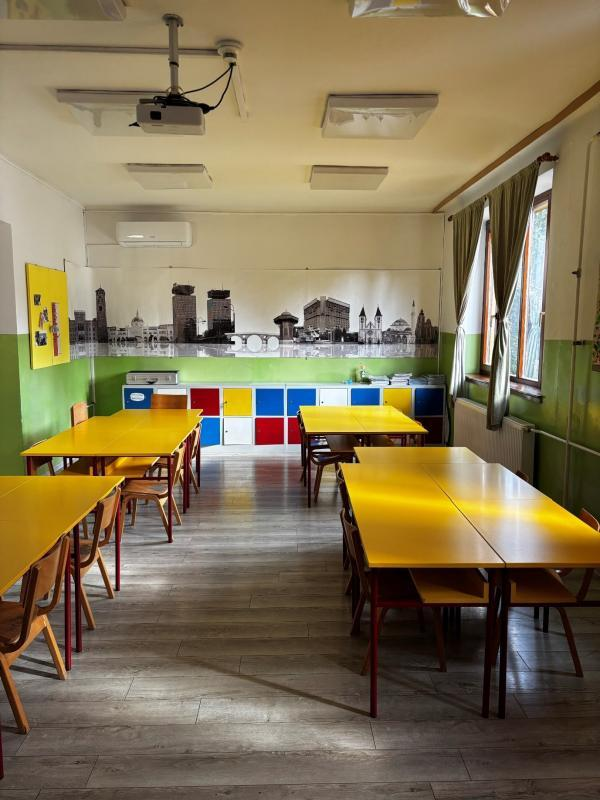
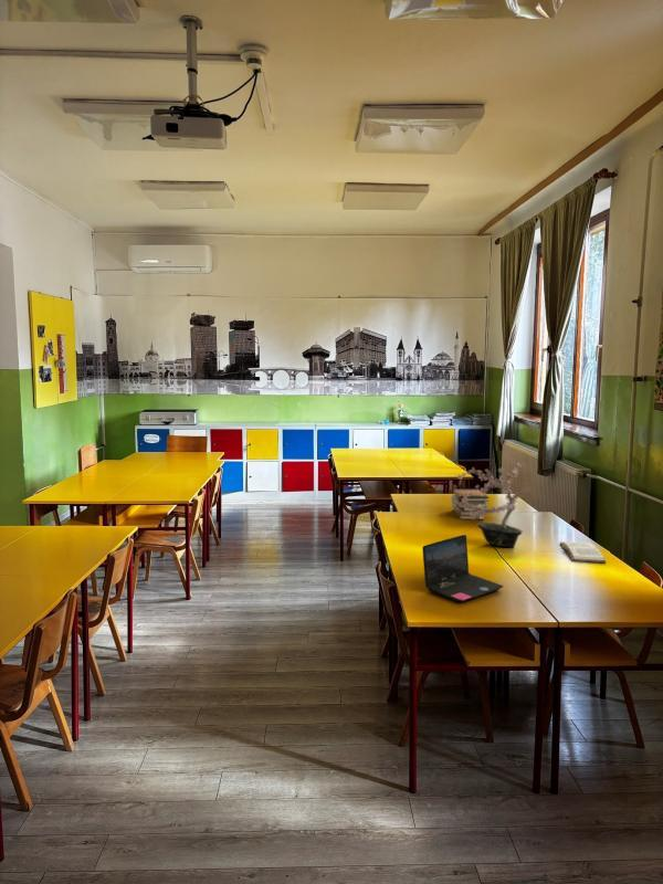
+ book (581, 549)
+ laptop (463, 567)
+ book stack (469, 503)
+ potted plant (486, 507)
